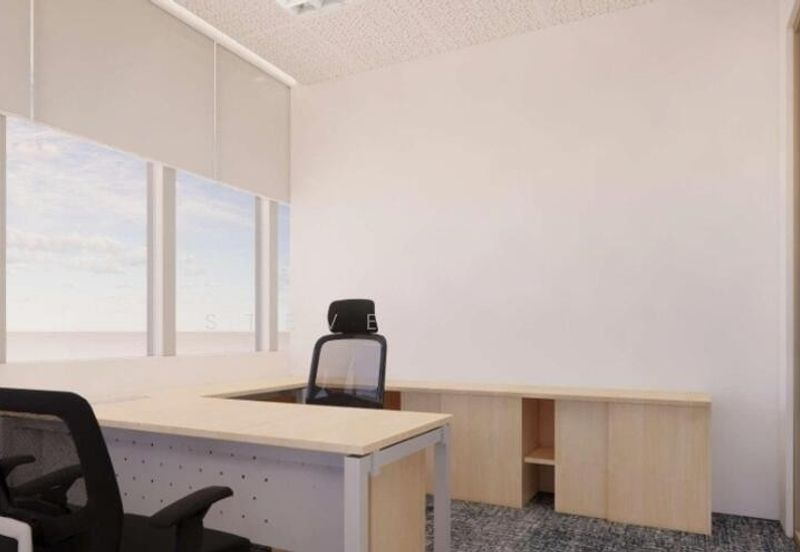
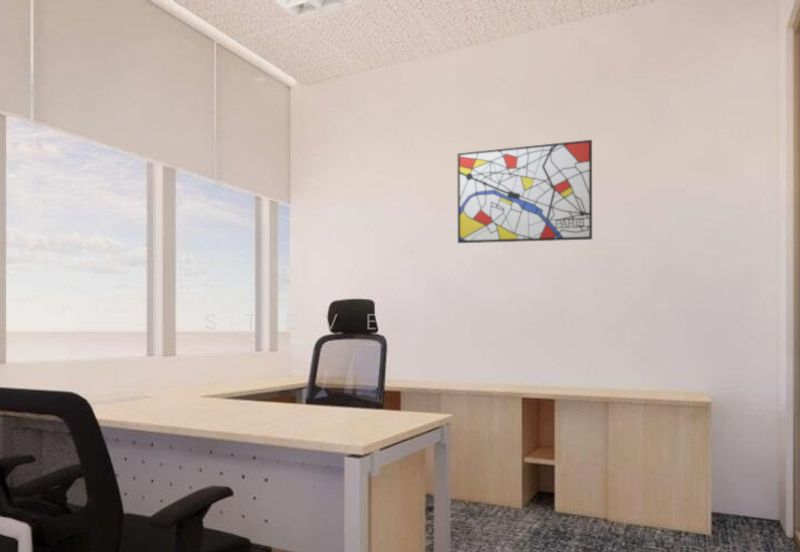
+ wall art (521, 194)
